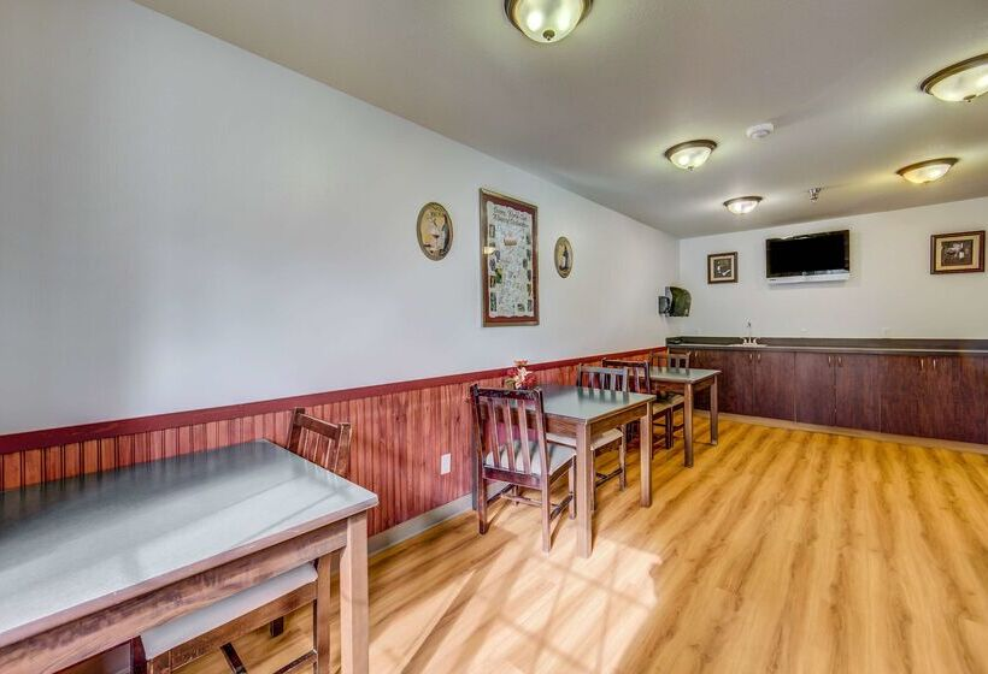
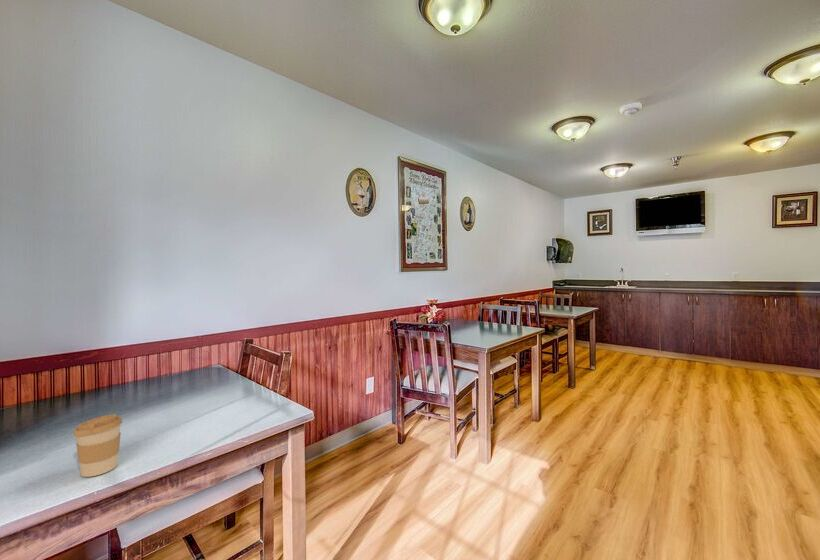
+ coffee cup (98, 443)
